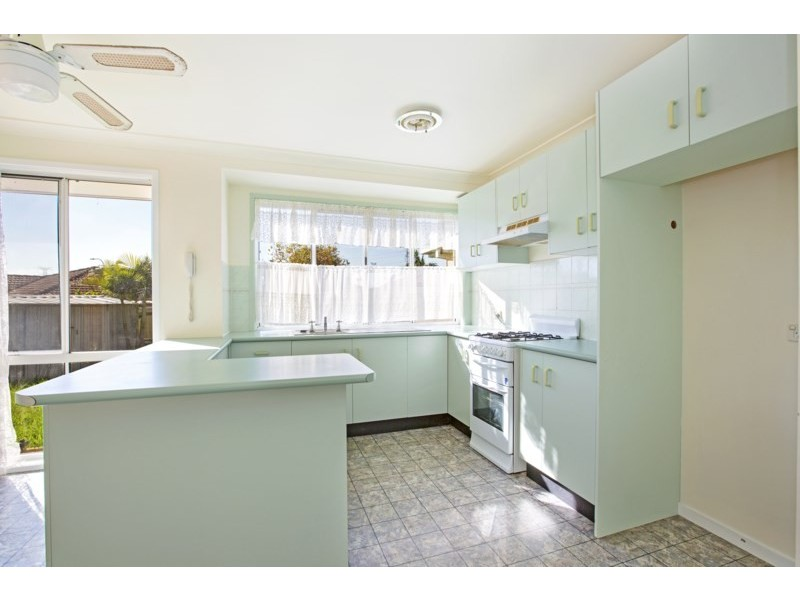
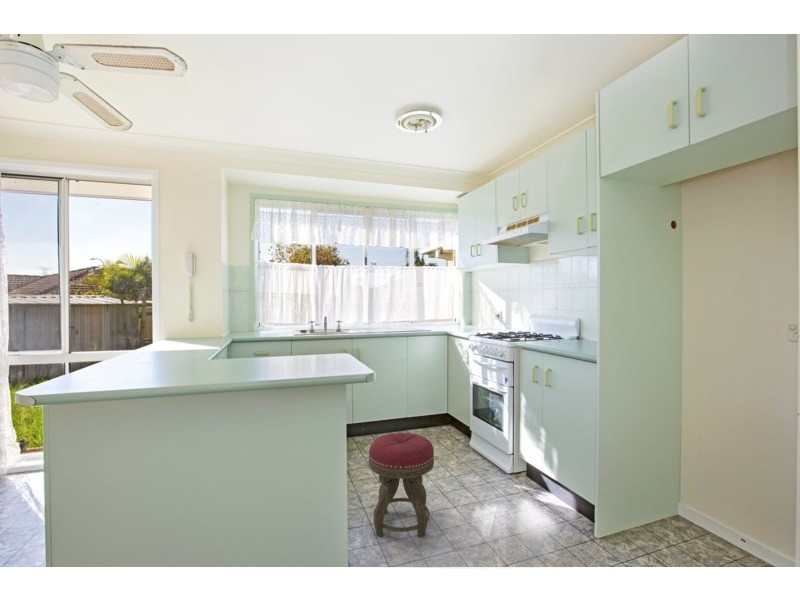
+ stool (403, 481)
